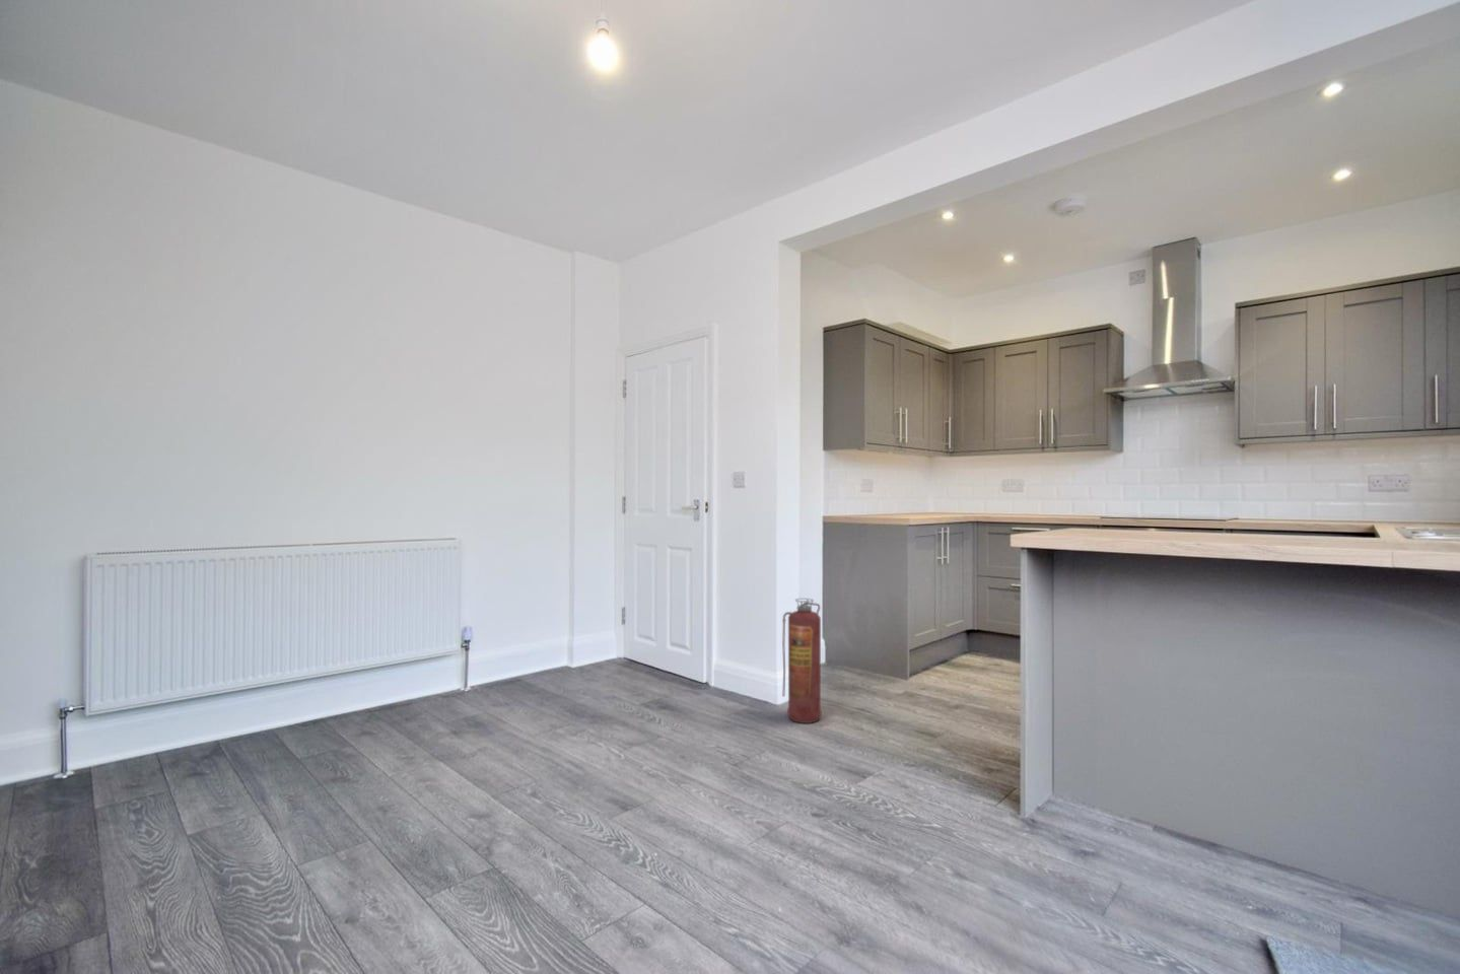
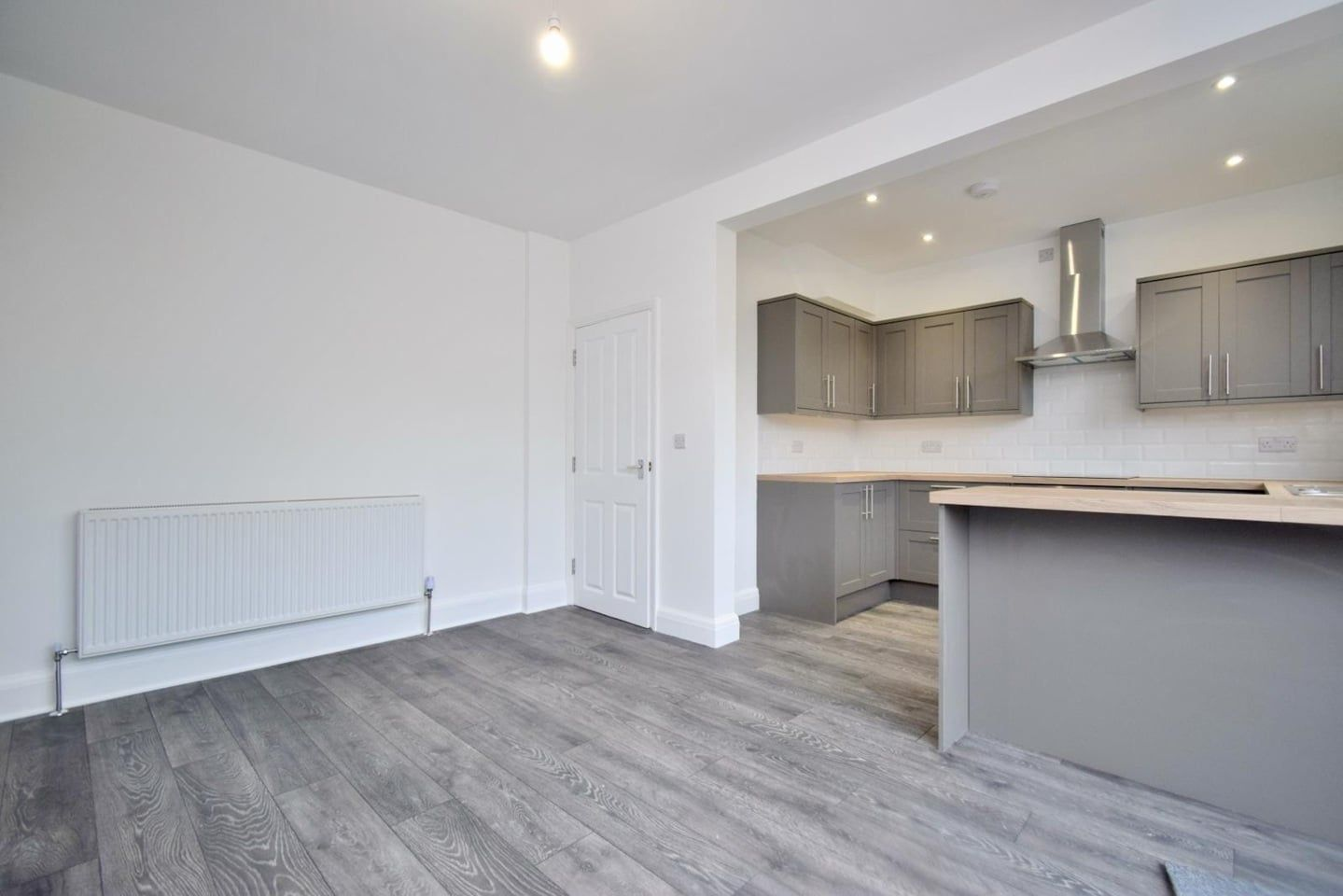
- fire extinguisher (802, 658)
